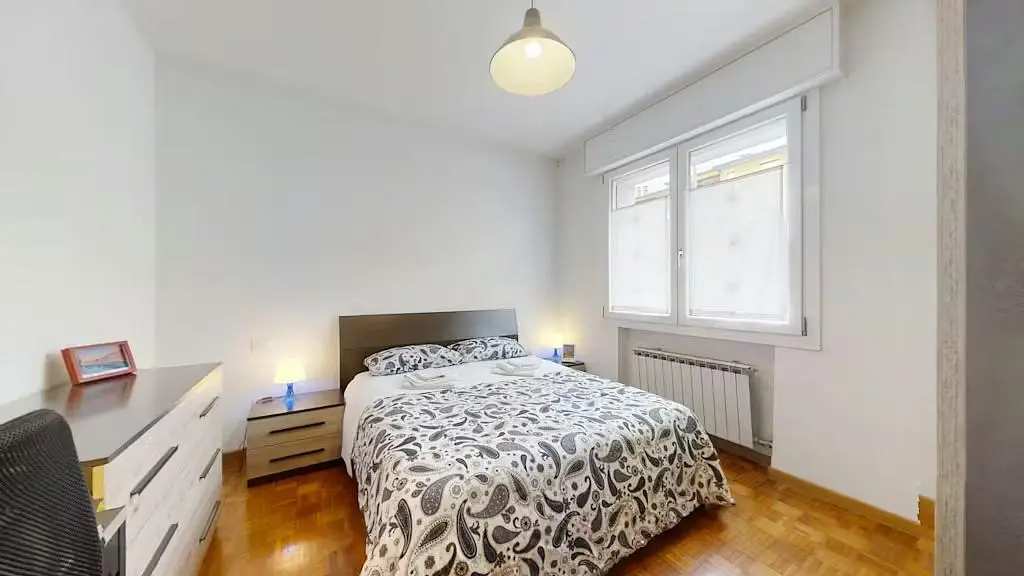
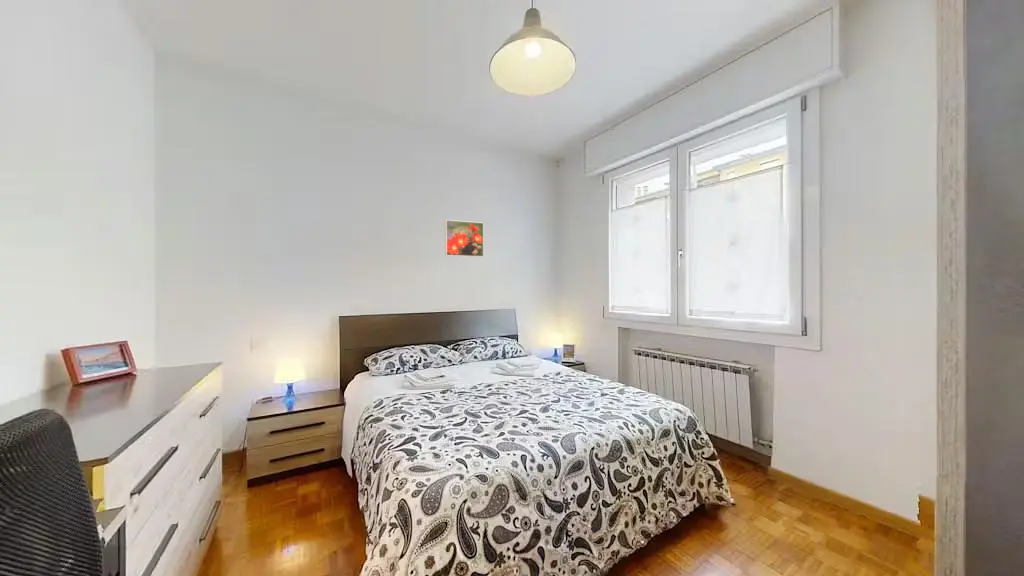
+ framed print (464, 238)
